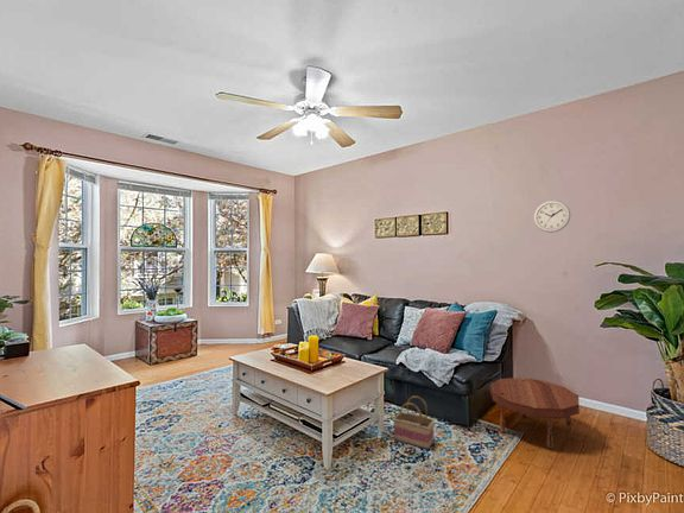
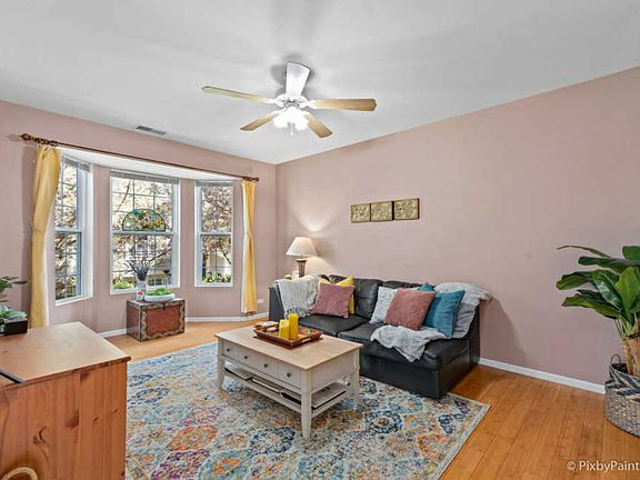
- side table (532, 410)
- wall clock (551, 216)
- basket (413, 419)
